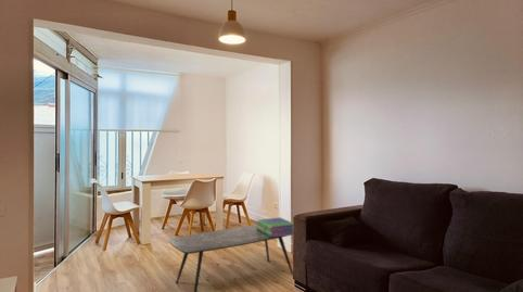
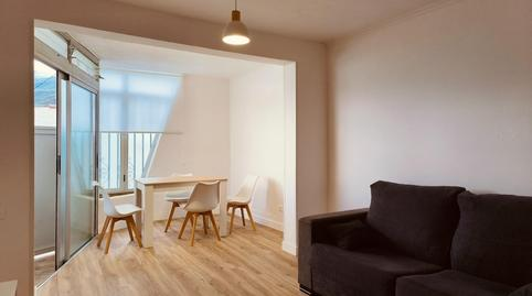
- coffee table (231, 246)
- stack of books (276, 226)
